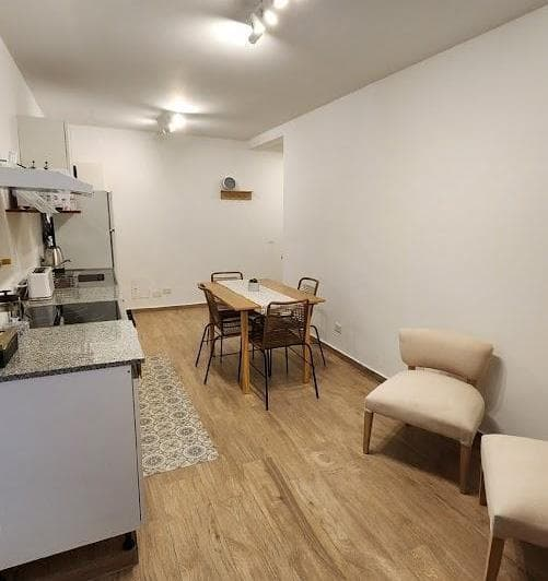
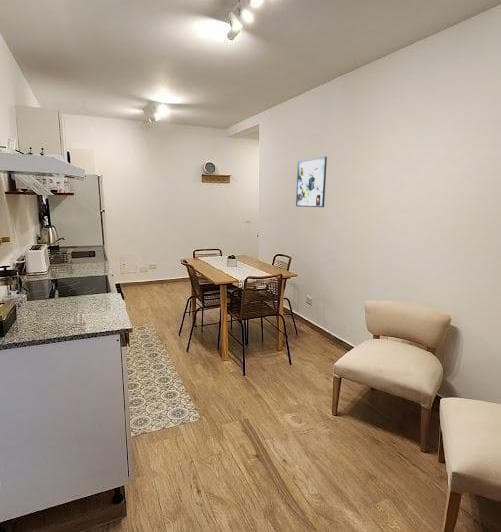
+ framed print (310, 183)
